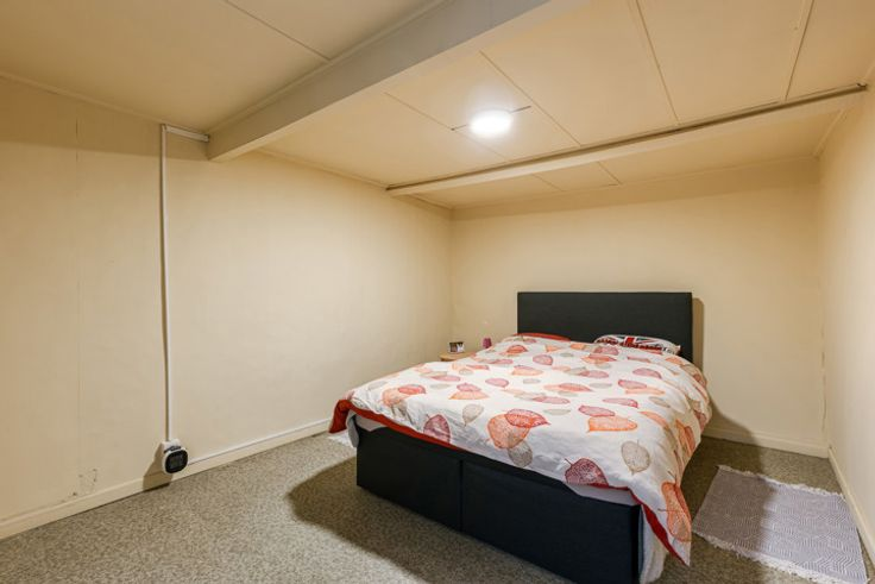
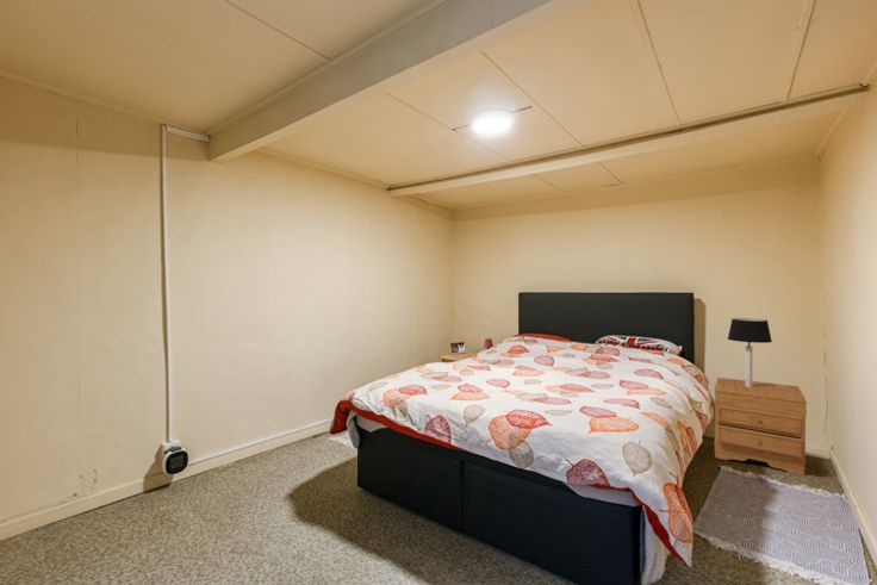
+ nightstand (757, 422)
+ table lamp (748, 353)
